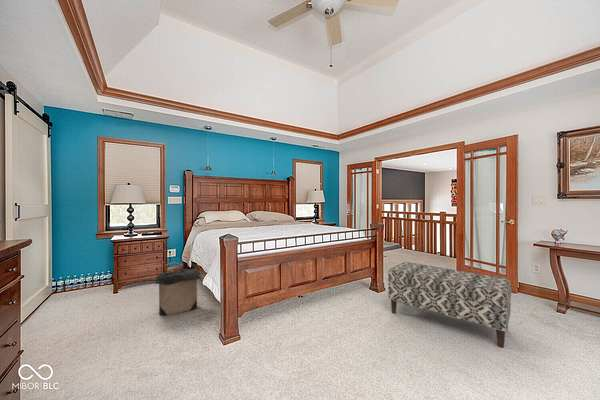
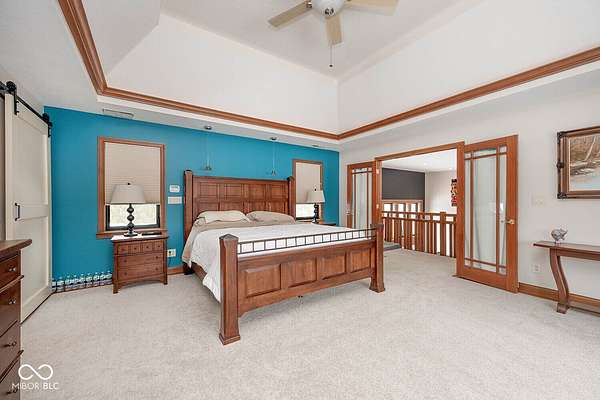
- laundry hamper (179, 285)
- bench (445, 297)
